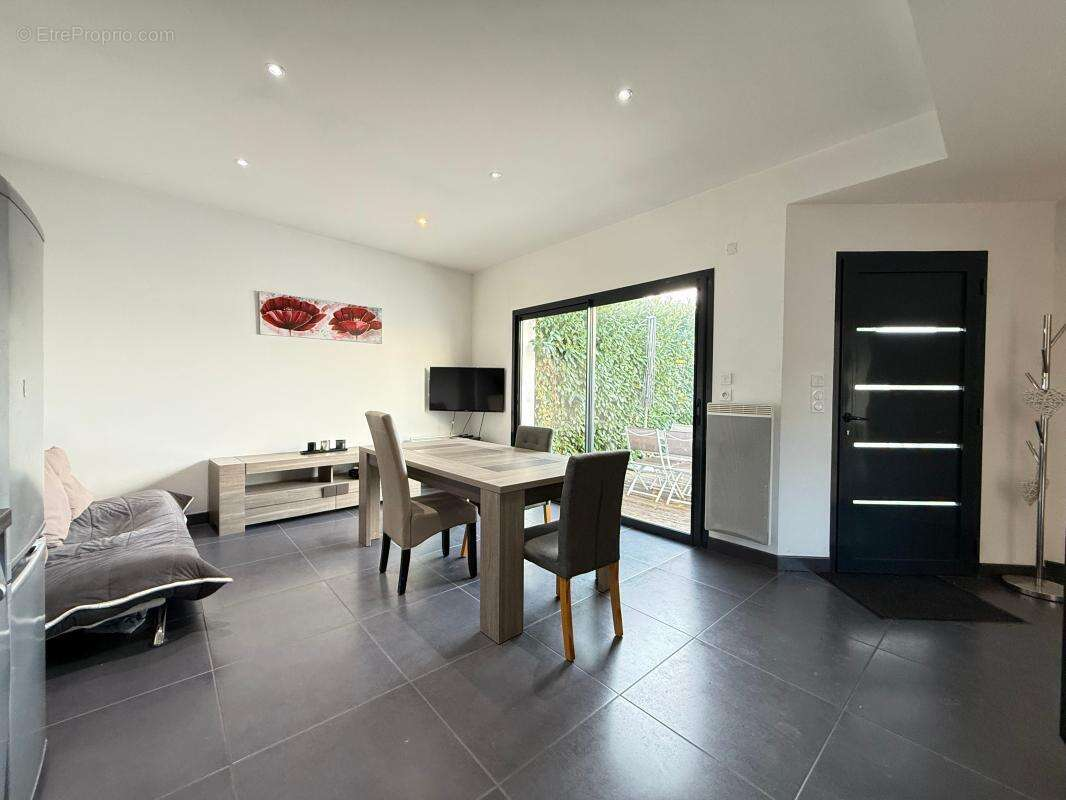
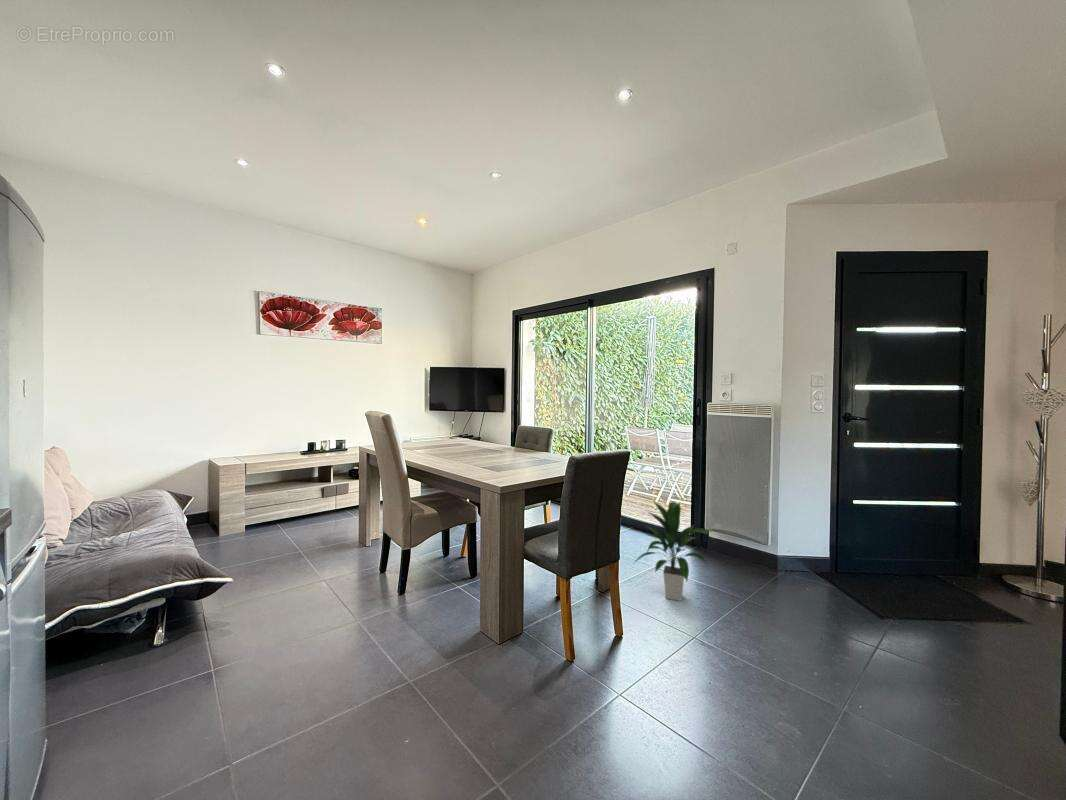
+ indoor plant (671, 546)
